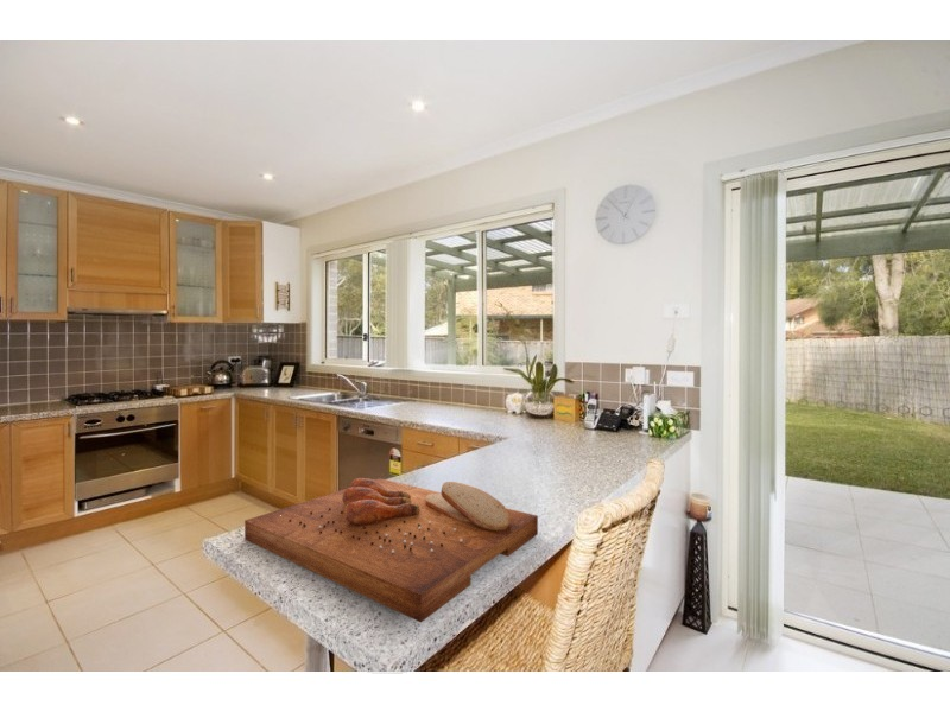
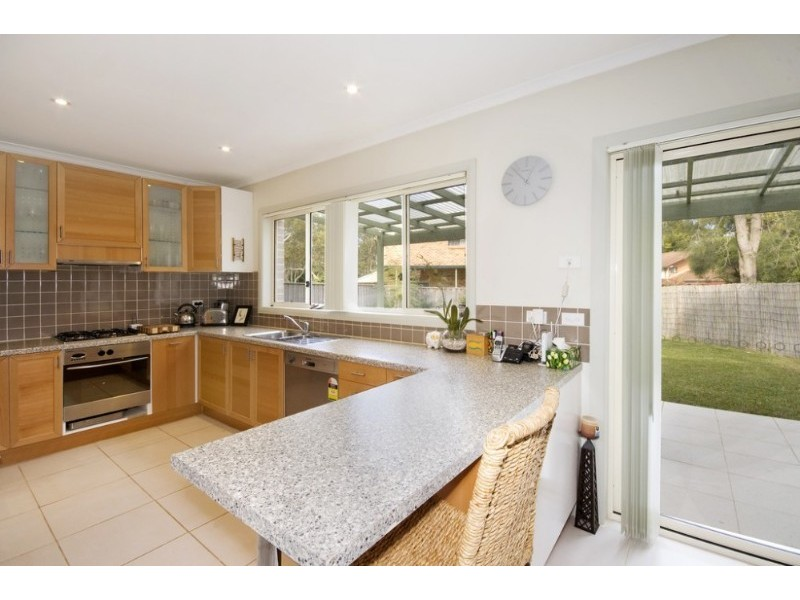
- cutting board (393, 514)
